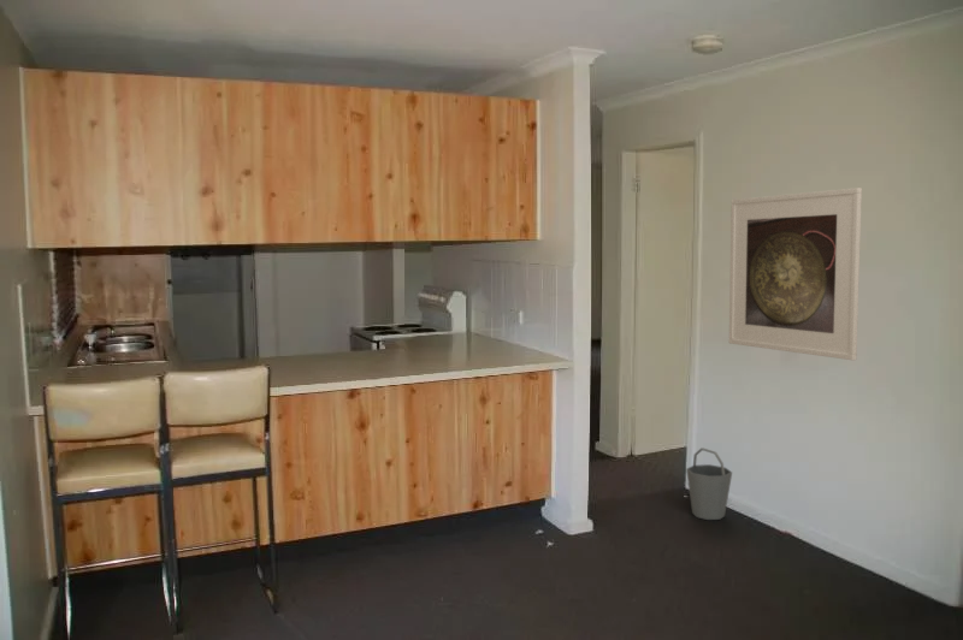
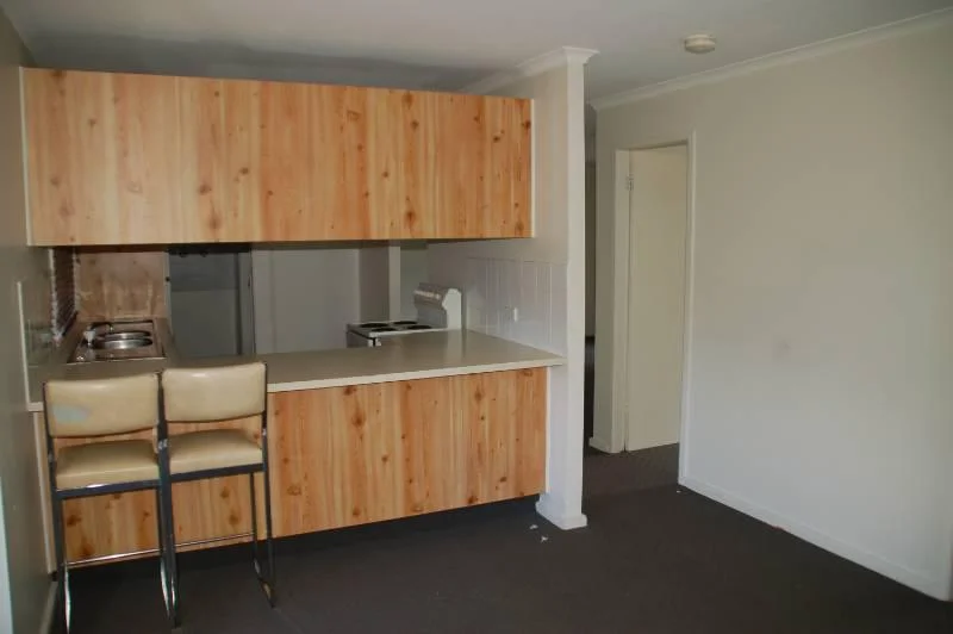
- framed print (788, 273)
- bucket (708, 482)
